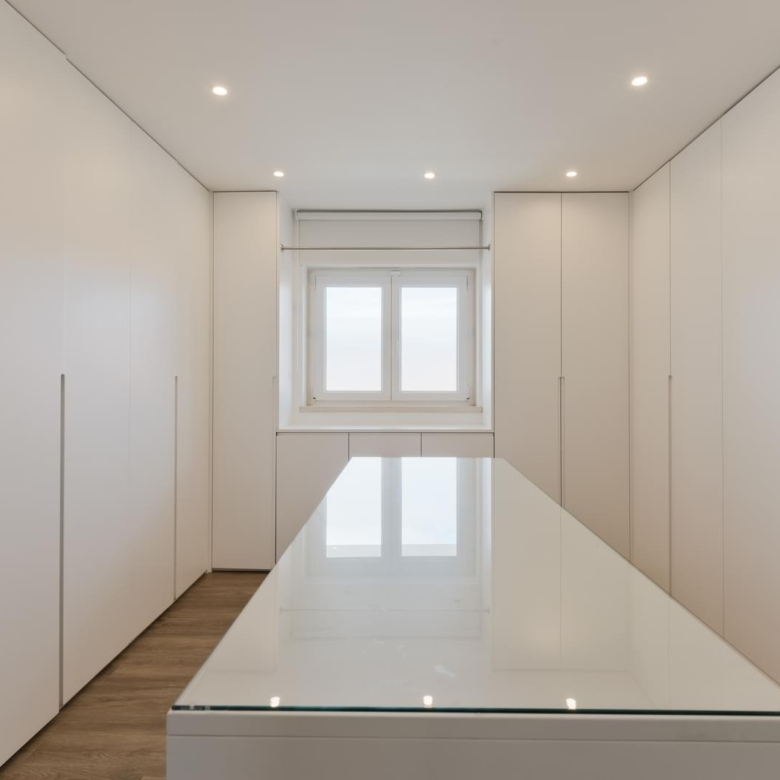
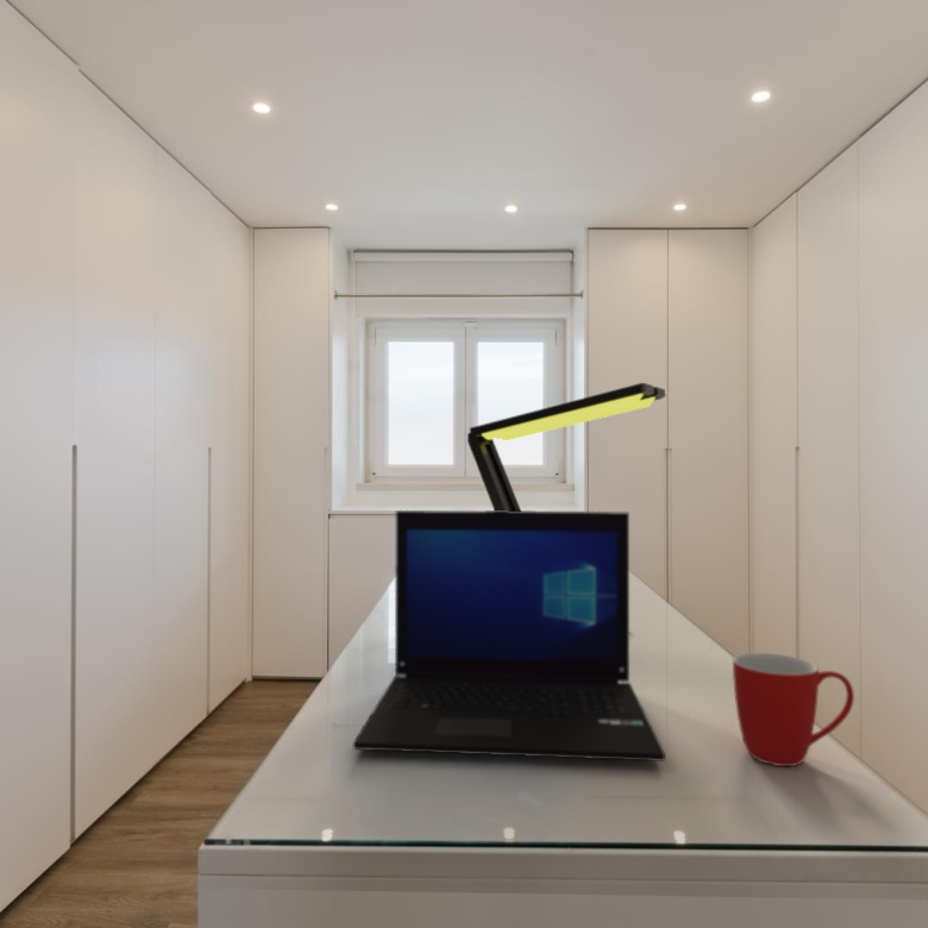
+ laptop (508, 616)
+ mug (792, 710)
+ desk lamp (520, 509)
